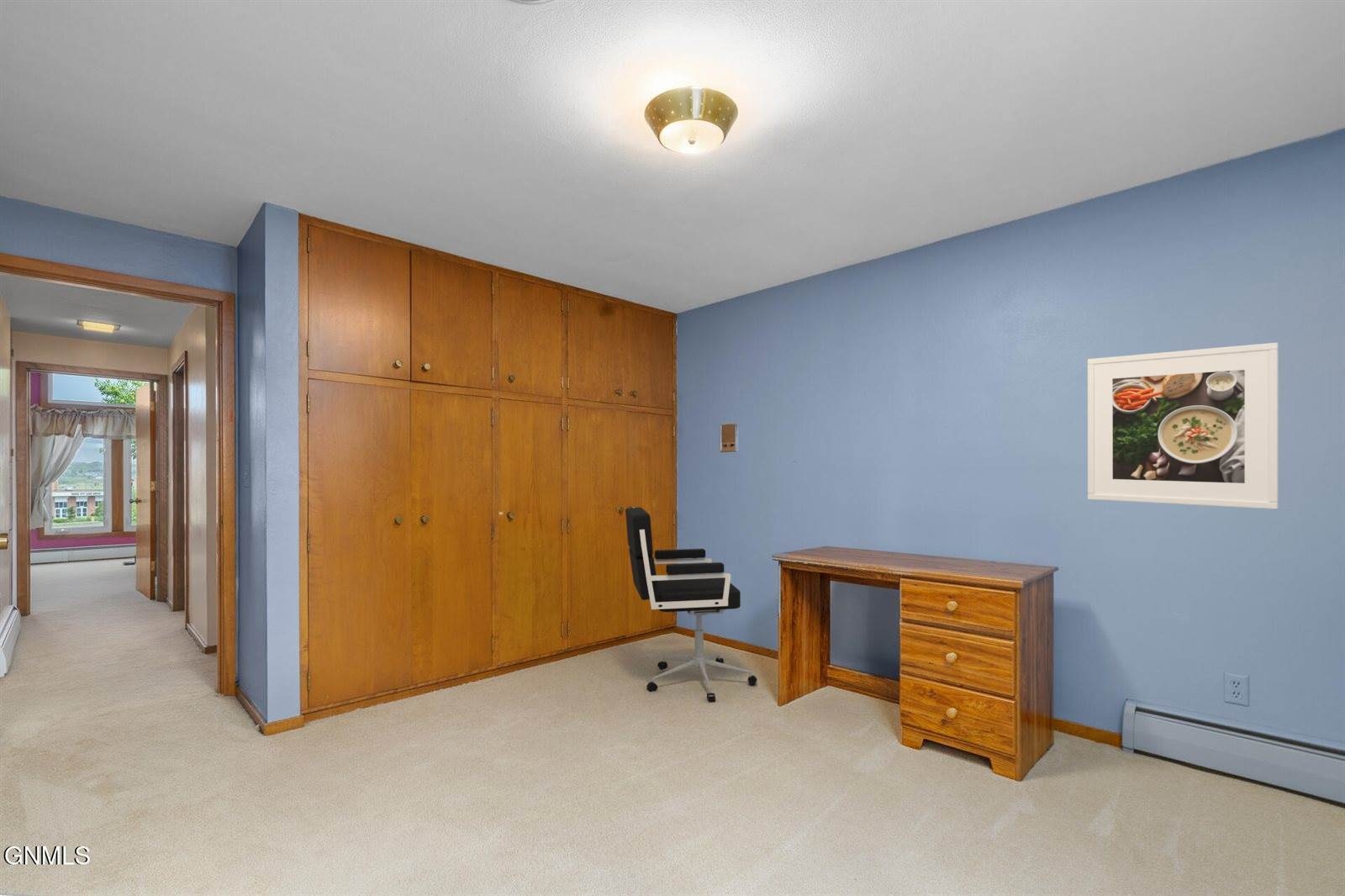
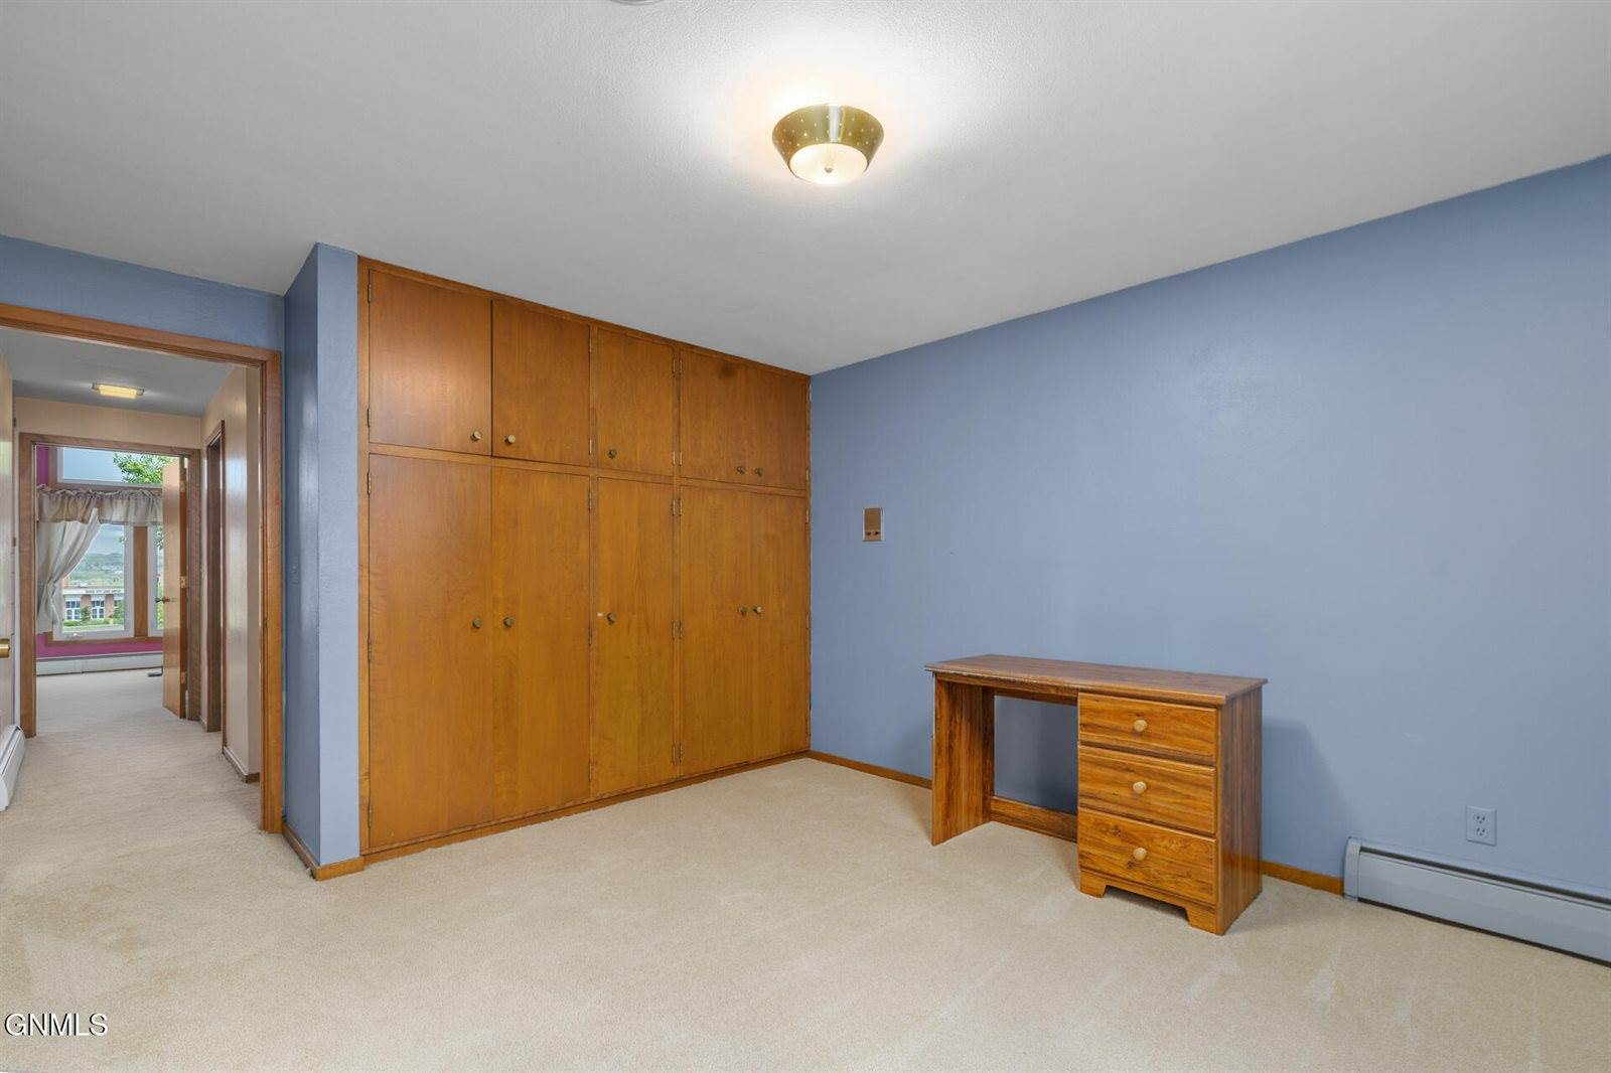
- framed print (1174, 427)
- office chair (683, 596)
